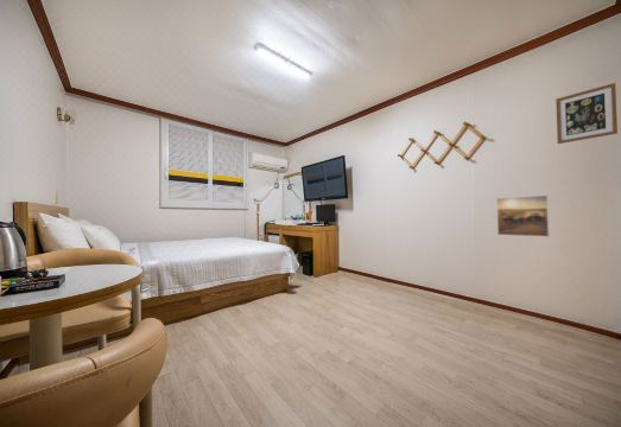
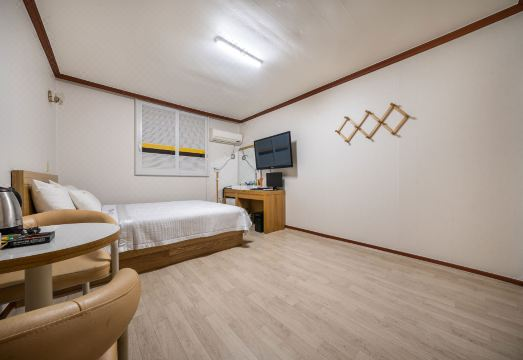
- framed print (521, 216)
- wall art (584, 115)
